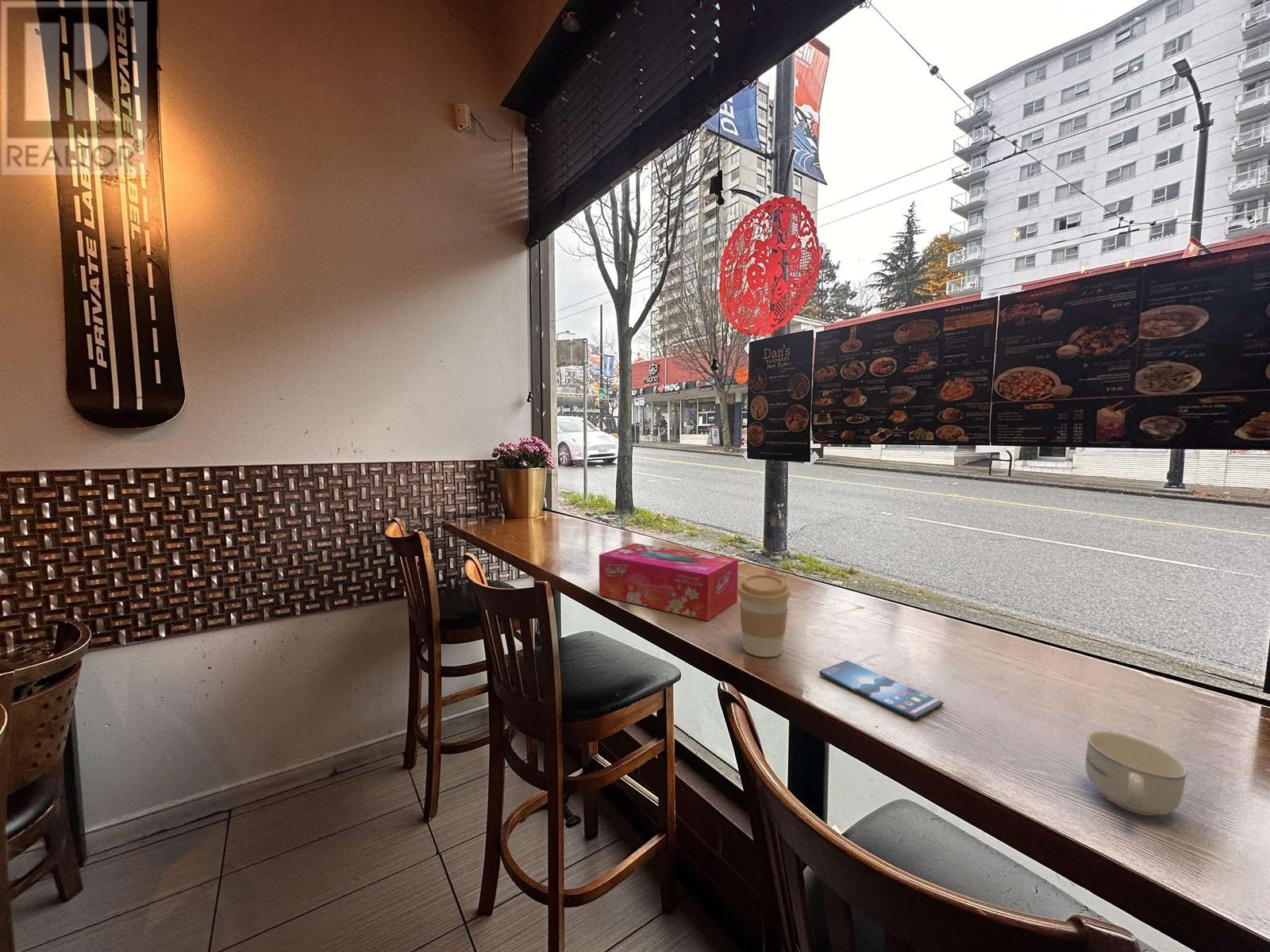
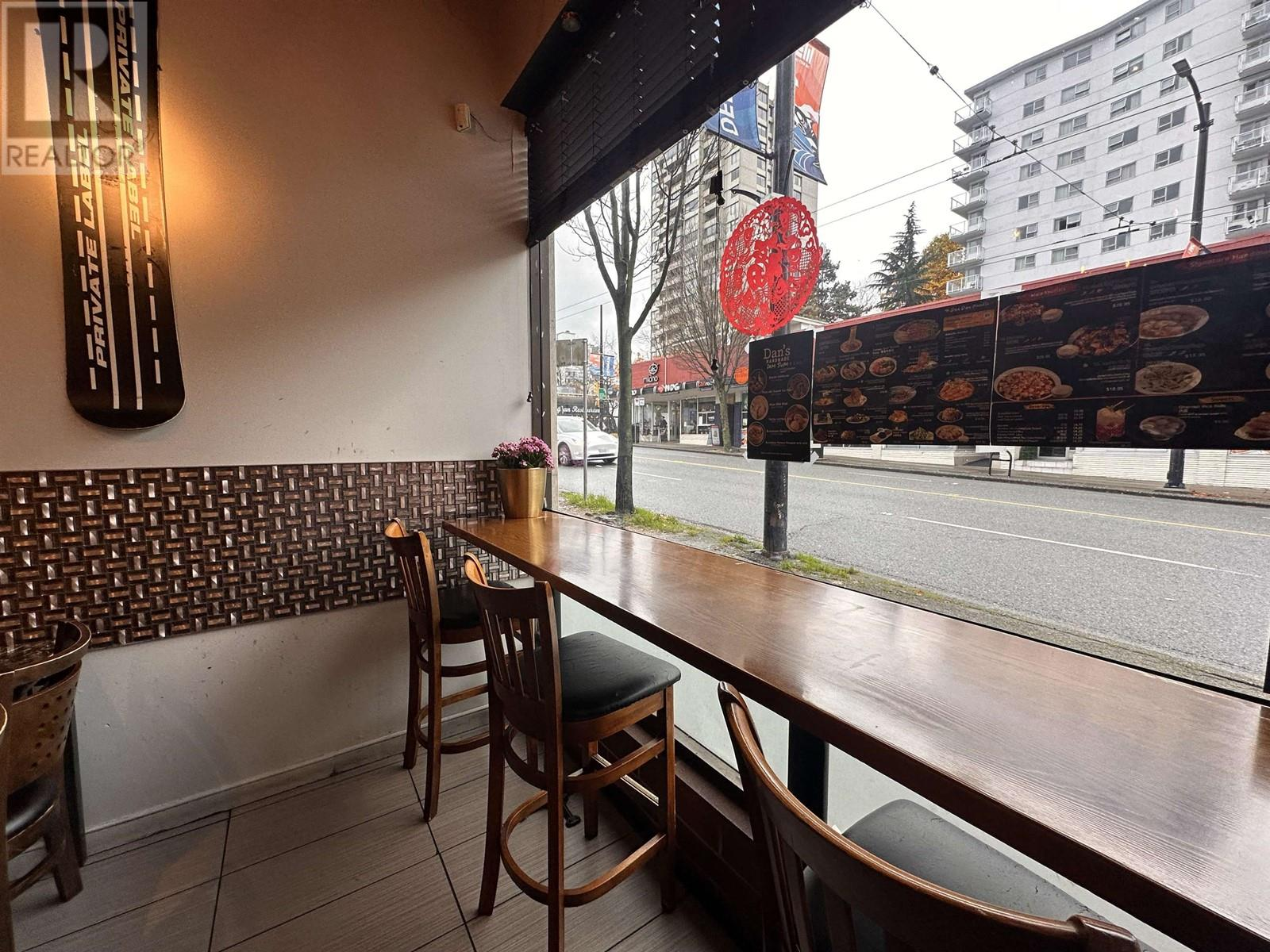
- cup (1130, 780)
- smartphone (877, 687)
- tissue box (667, 578)
- coffee cup (763, 614)
